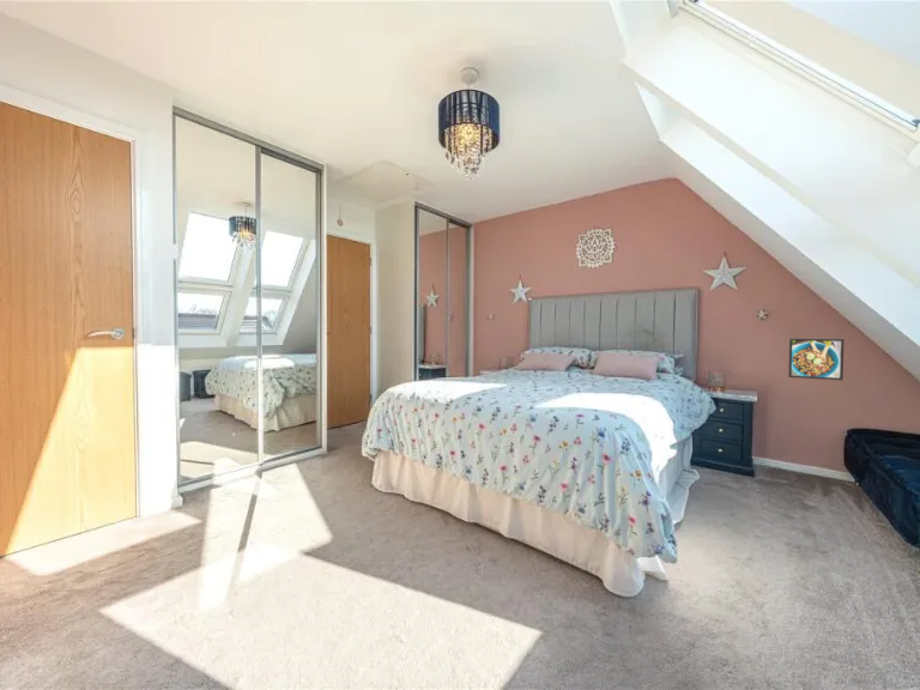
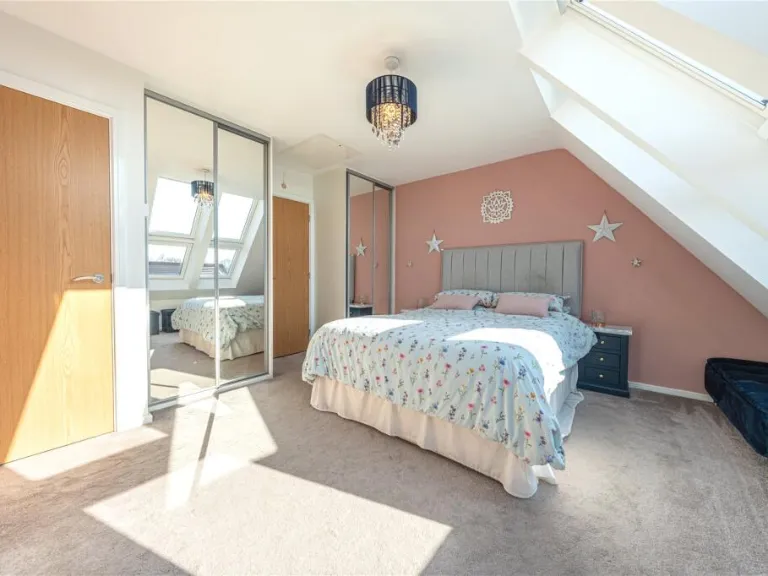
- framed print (815, 358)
